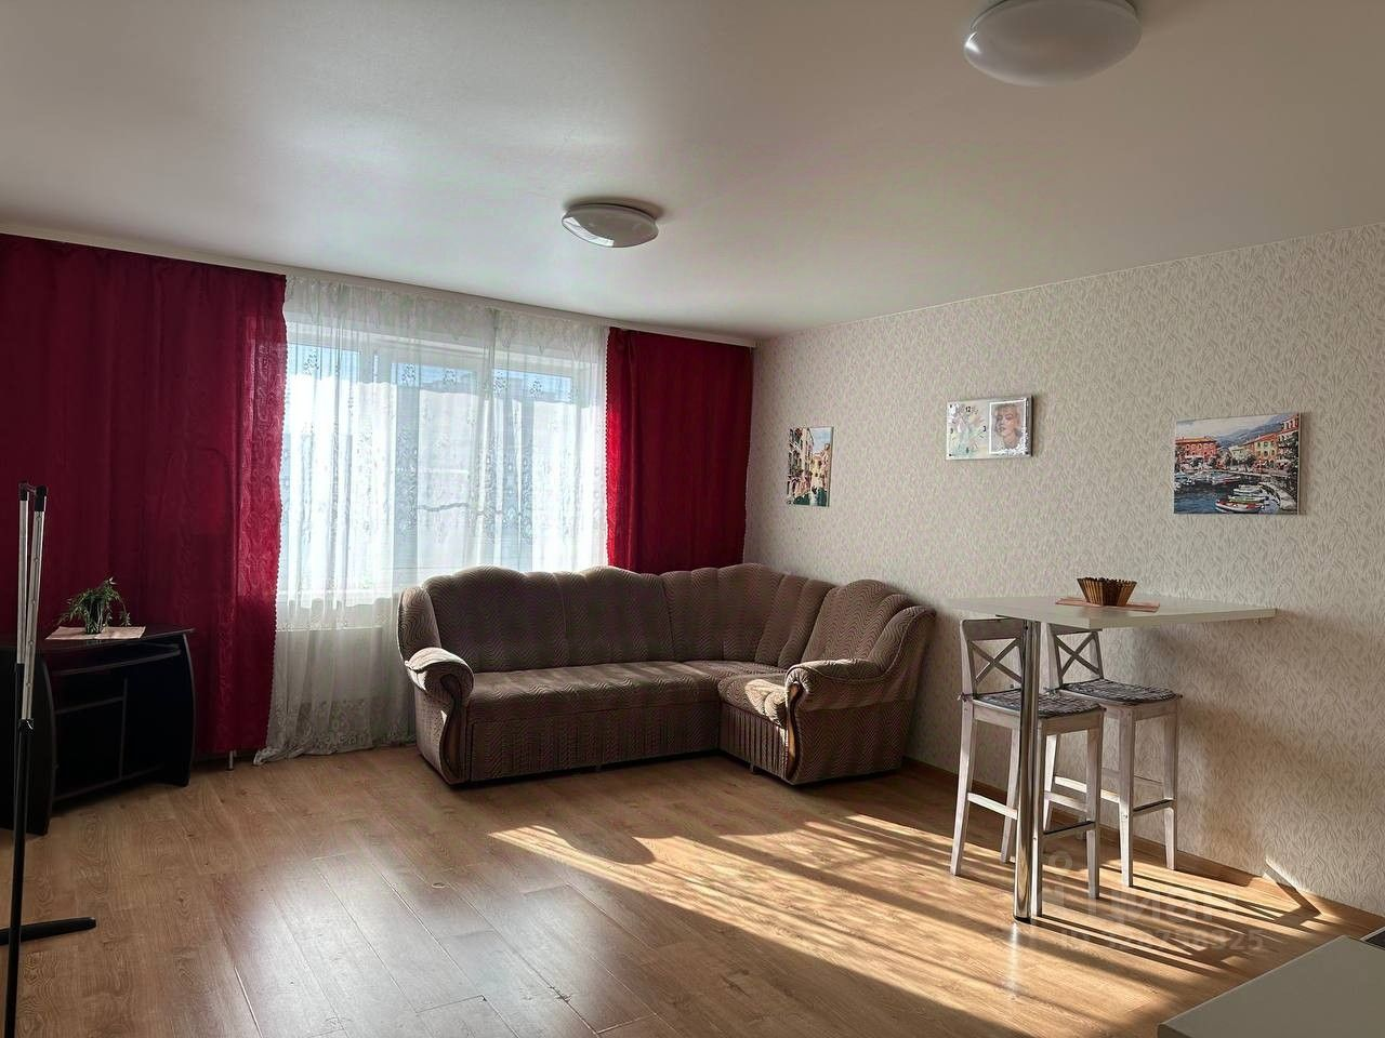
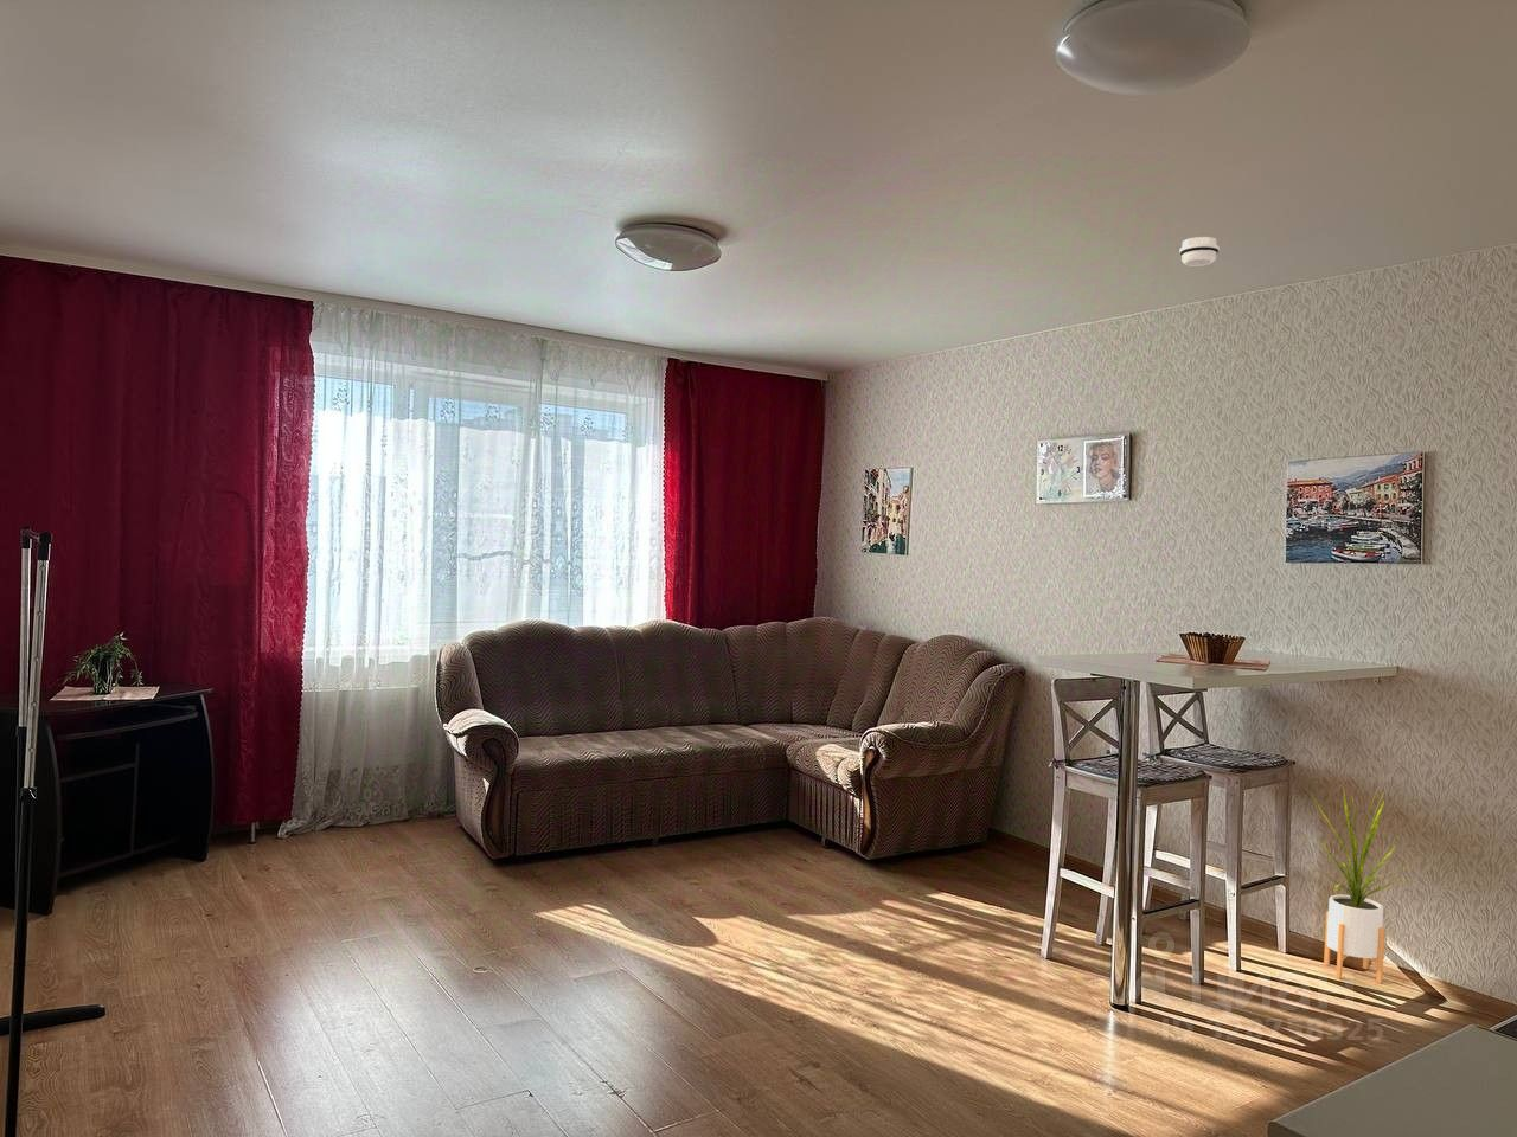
+ smoke detector (1198, 251)
+ house plant (1359, 880)
